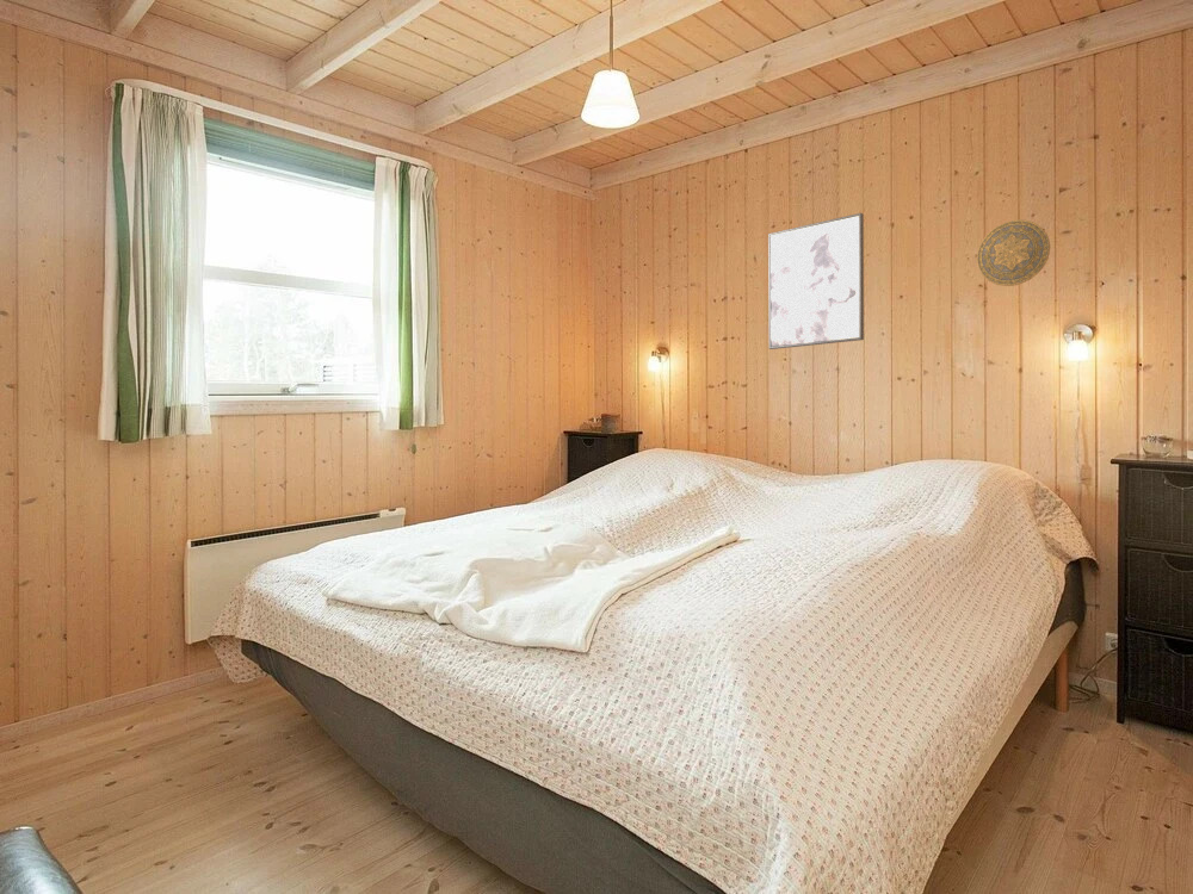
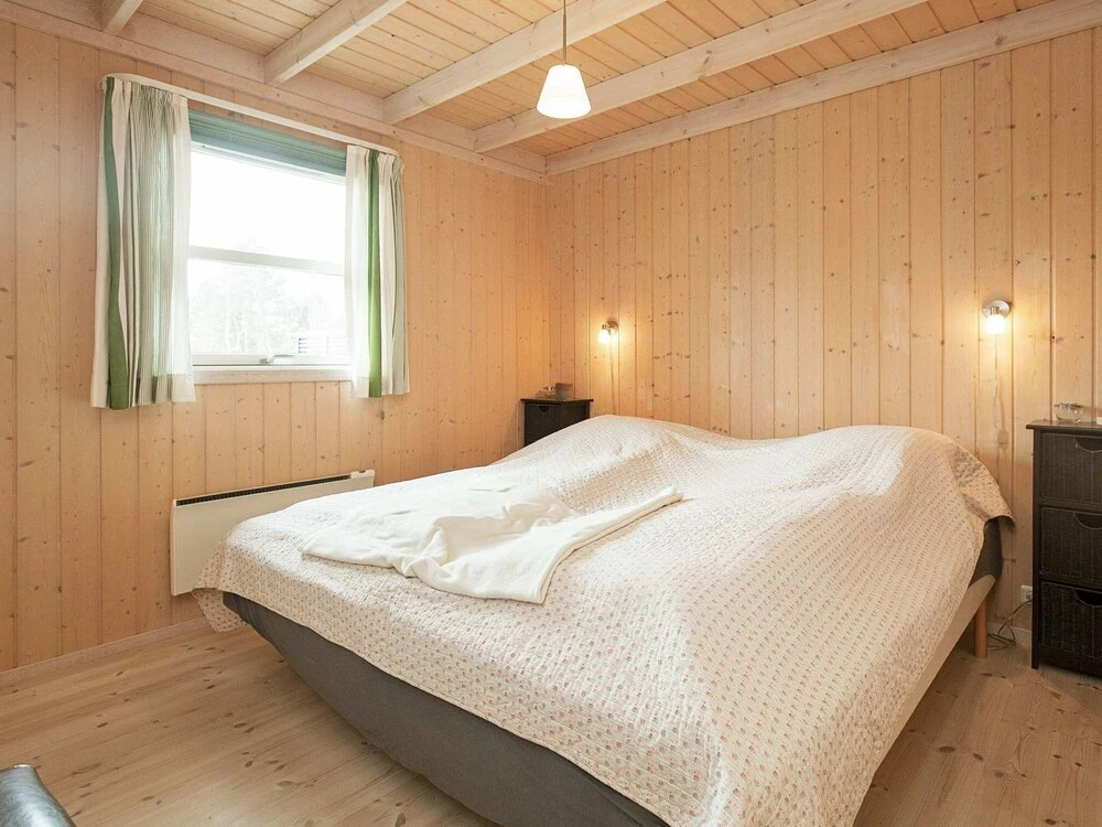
- decorative plate (1012, 252)
- wall art (814, 284)
